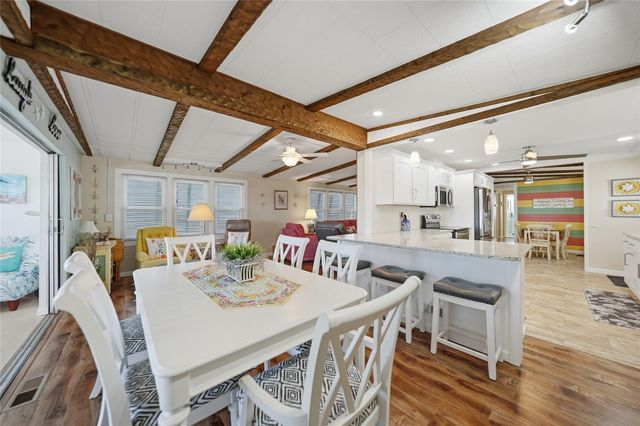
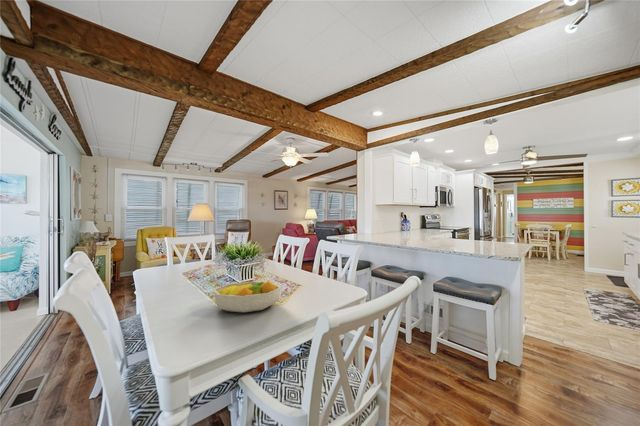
+ fruit bowl (247, 293)
